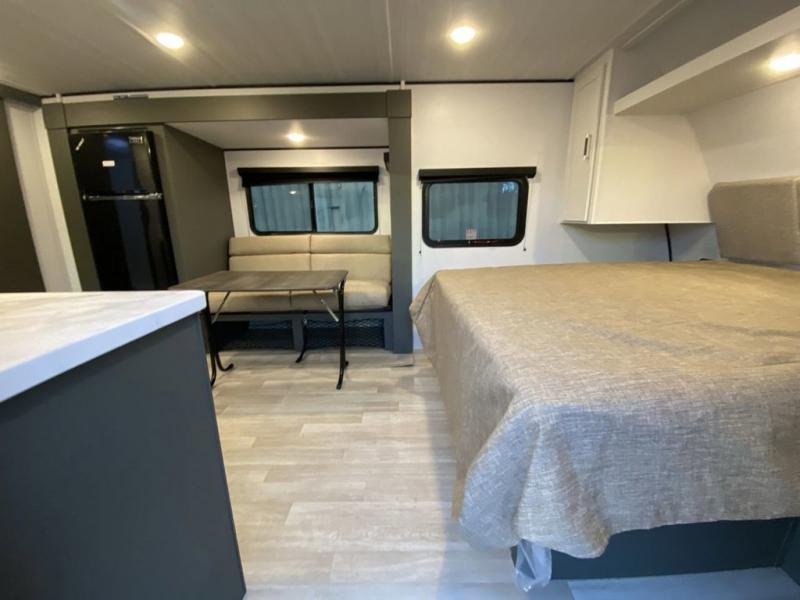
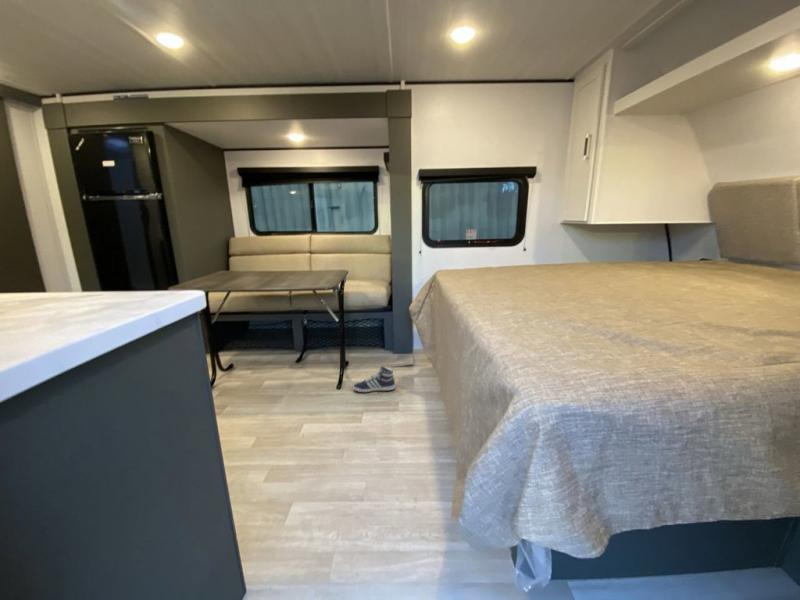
+ sneaker (374, 378)
